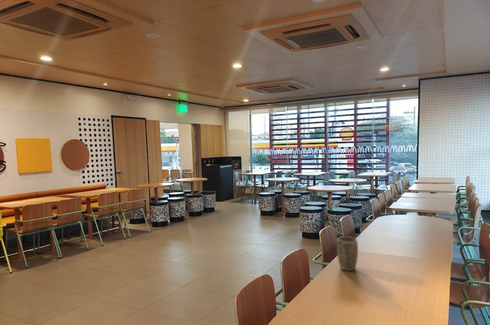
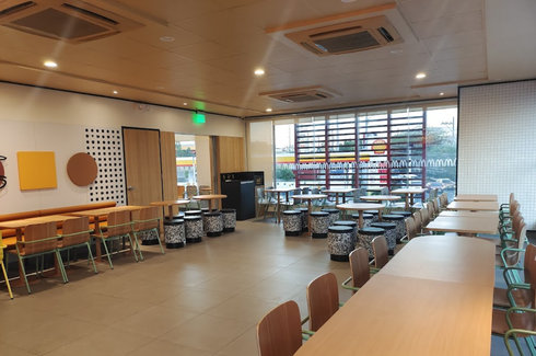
- plant pot (347, 253)
